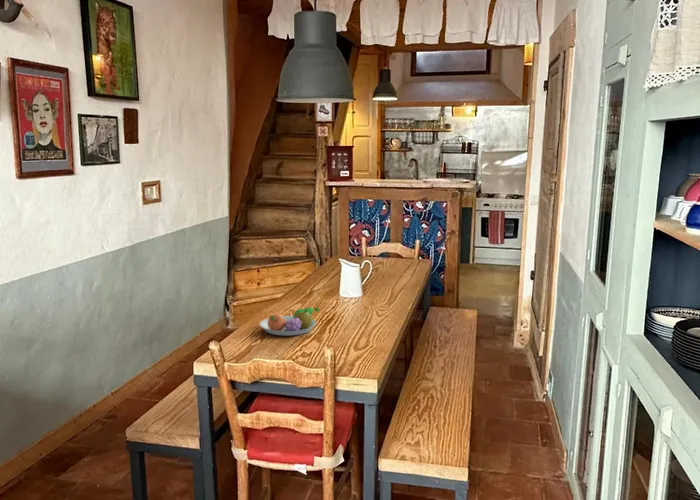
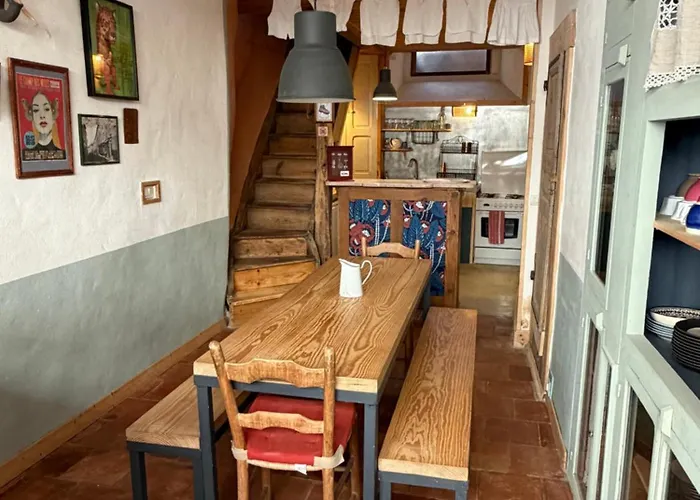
- fruit bowl (290, 317)
